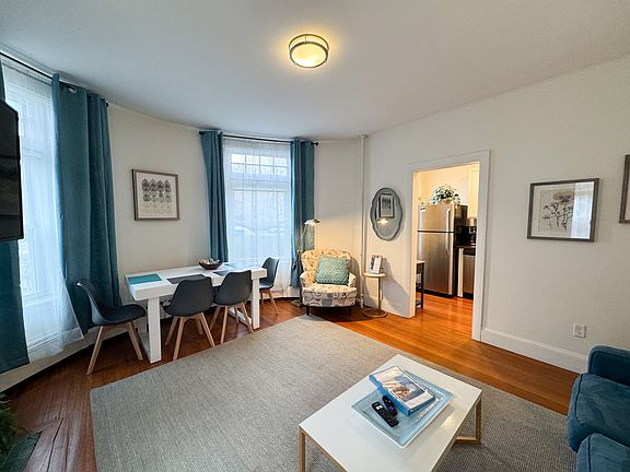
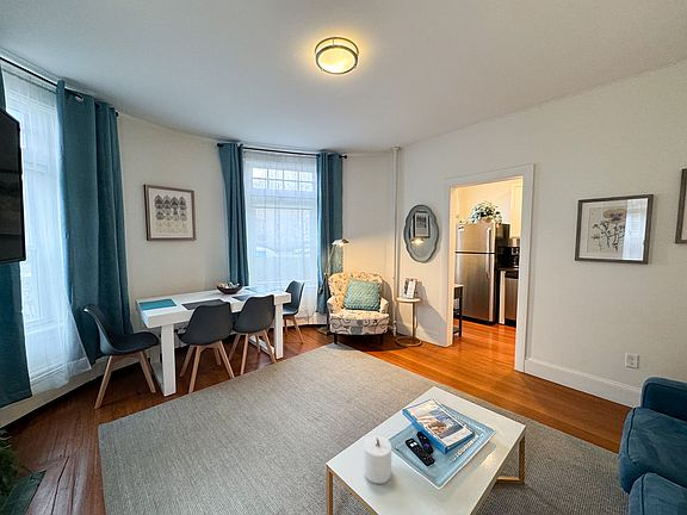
+ candle (377, 454)
